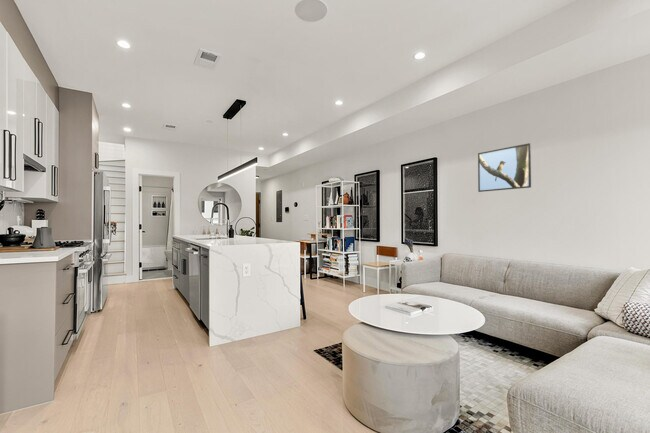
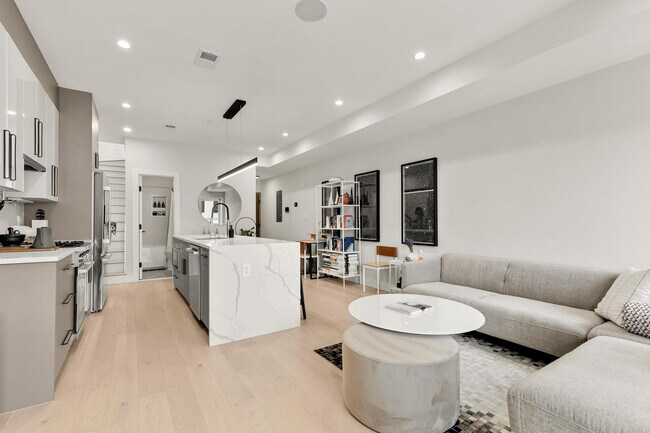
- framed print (502, 169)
